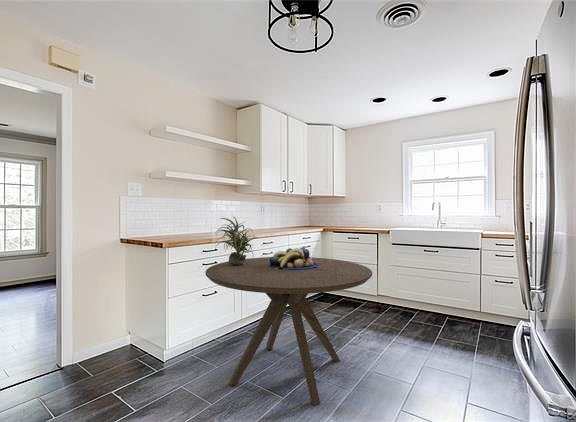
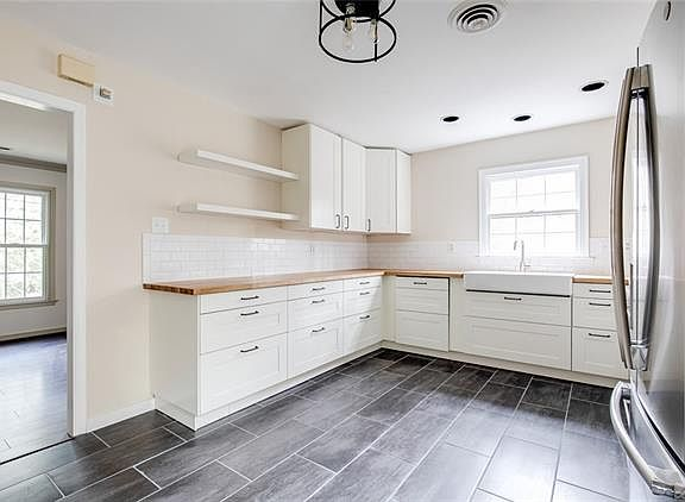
- dining table (292, 319)
- fruit bowl (294, 256)
- potted plant (234, 240)
